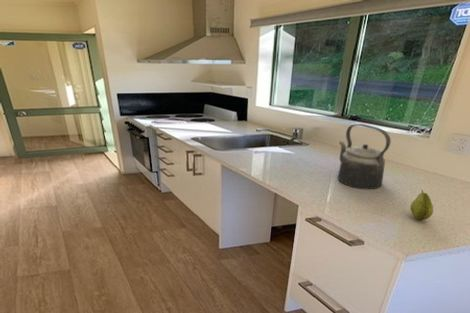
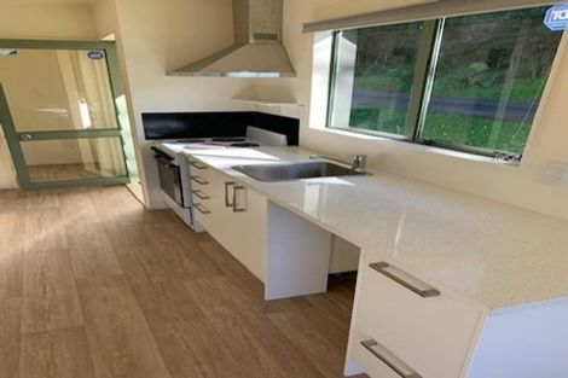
- fruit (422, 205)
- kettle (360, 153)
